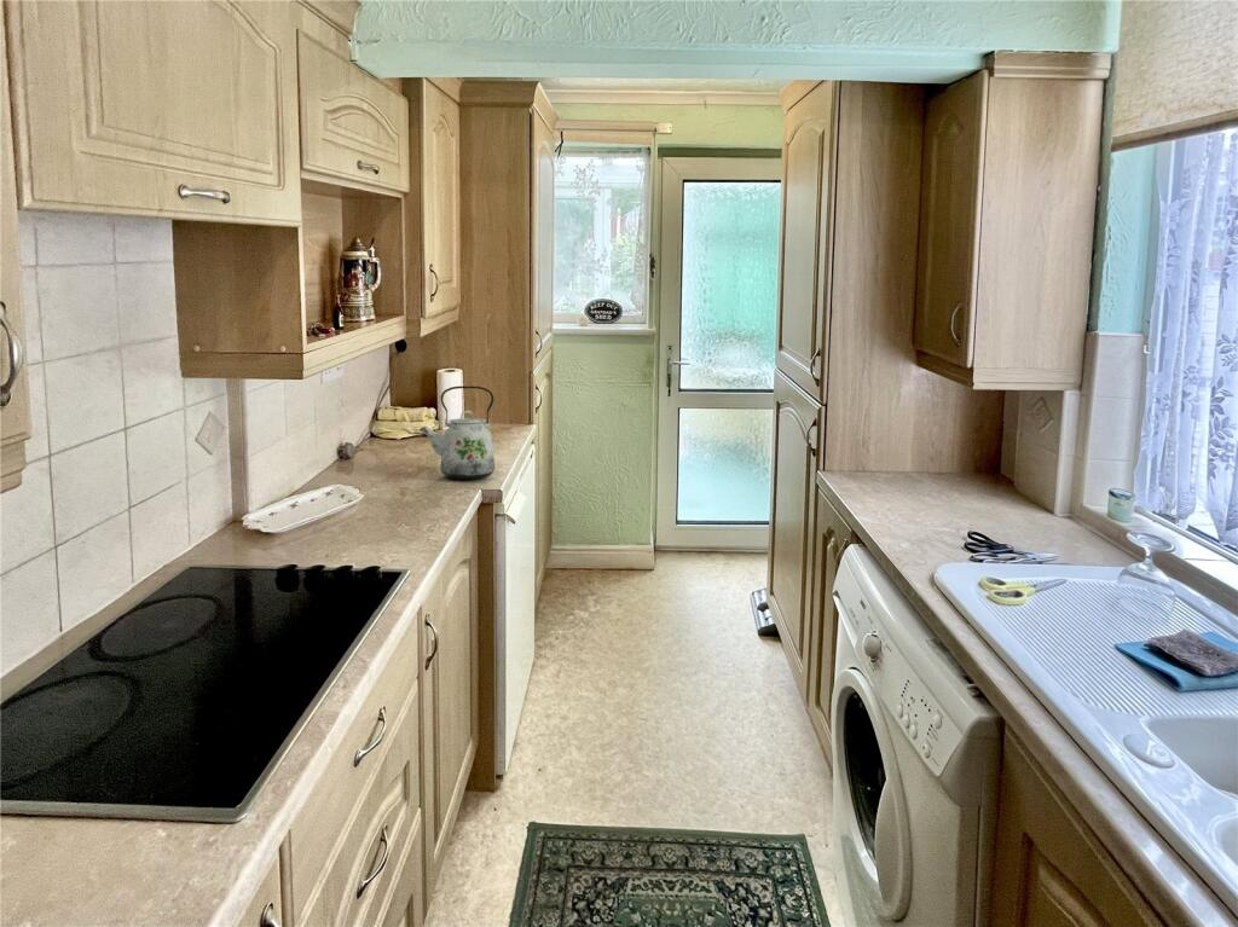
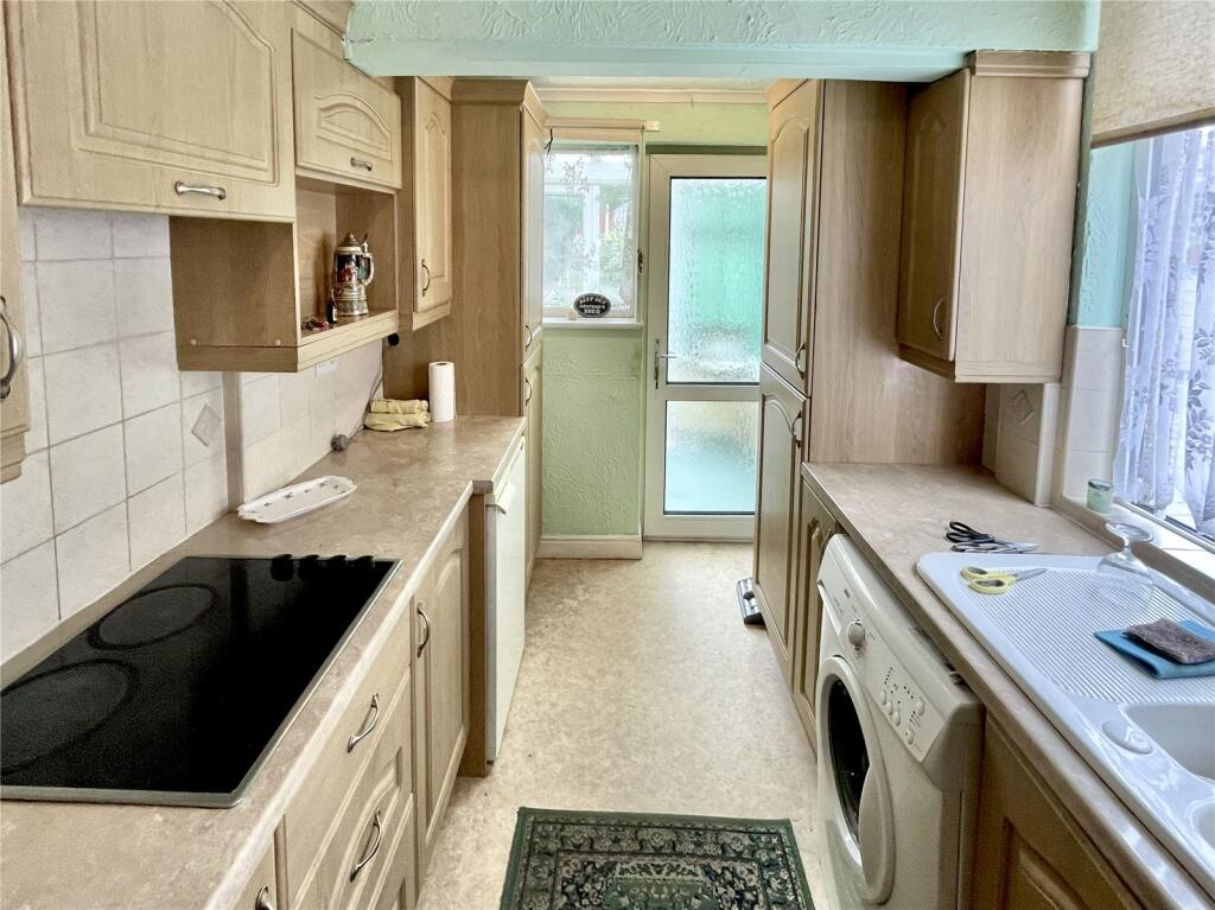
- kettle (457, 431)
